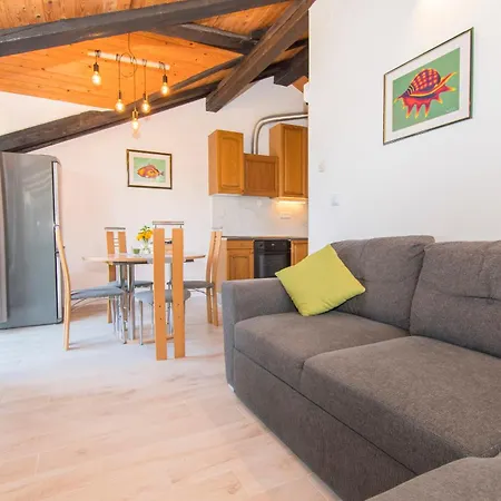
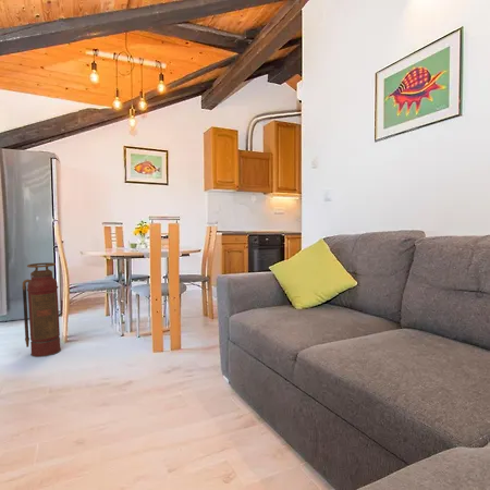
+ fire extinguisher (41, 308)
